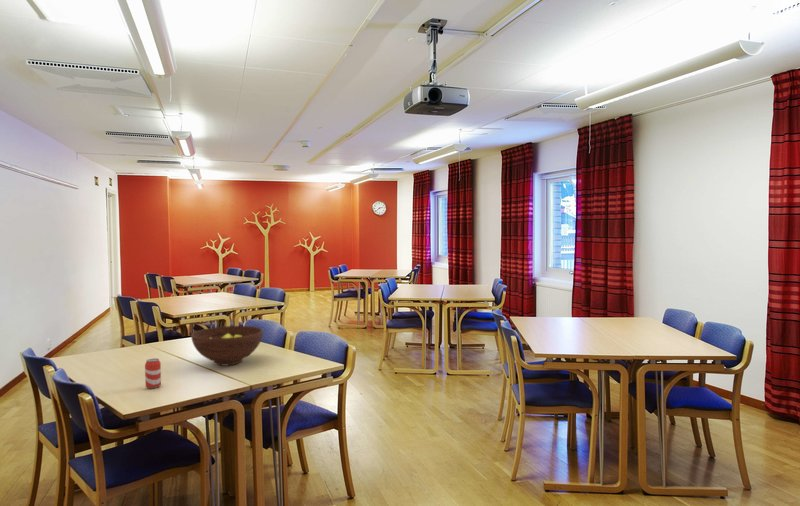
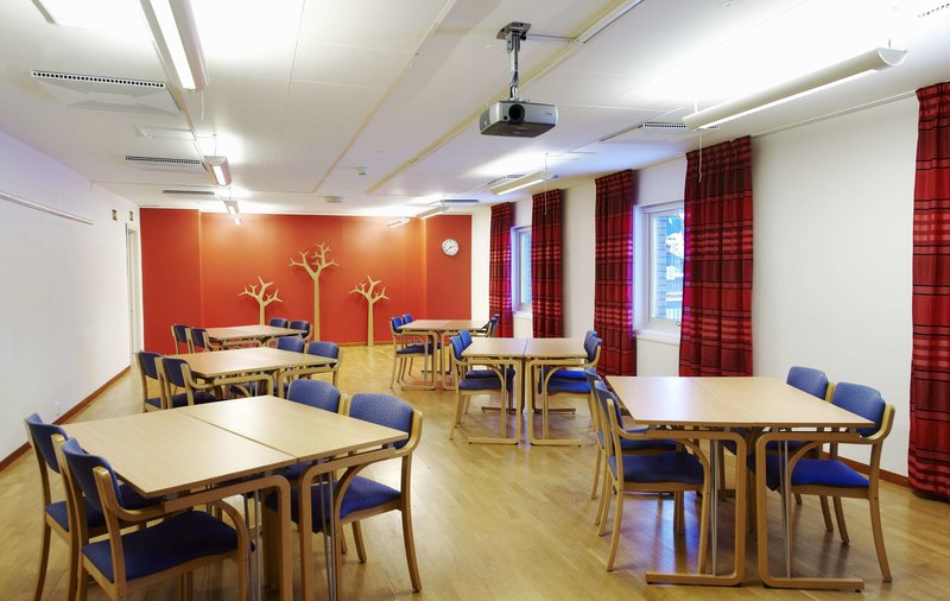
- fruit bowl (228, 347)
- beverage can (153, 373)
